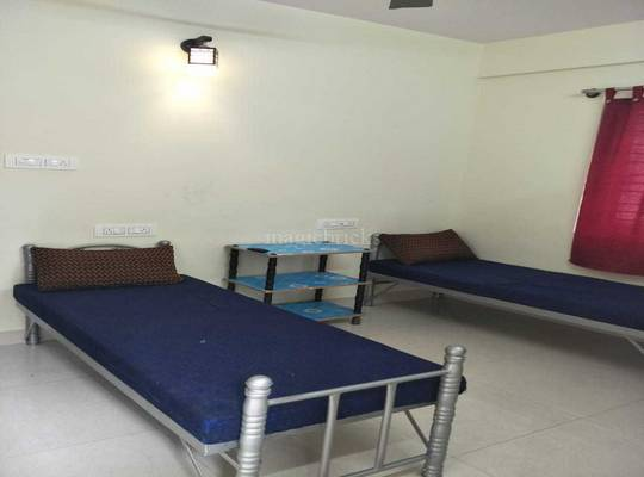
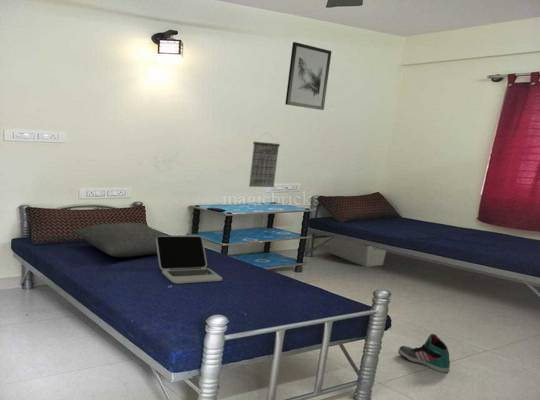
+ wall art (308, 77)
+ calendar (264, 159)
+ laptop (188, 257)
+ pillow (128, 239)
+ storage bin (357, 244)
+ sneaker (425, 348)
